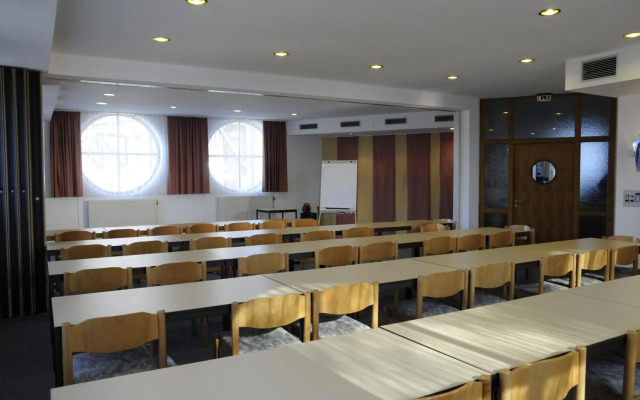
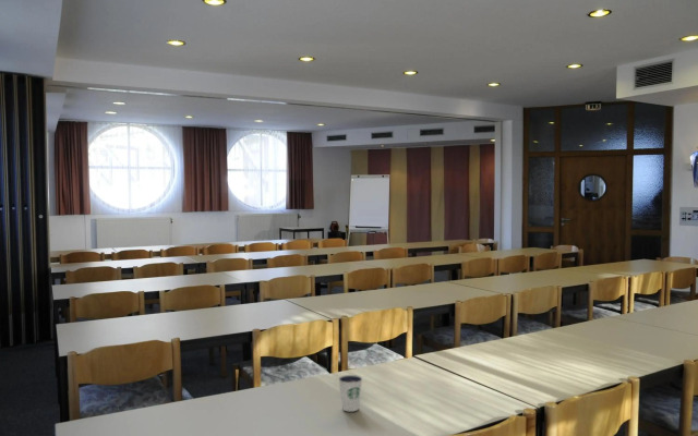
+ dixie cup (350, 393)
